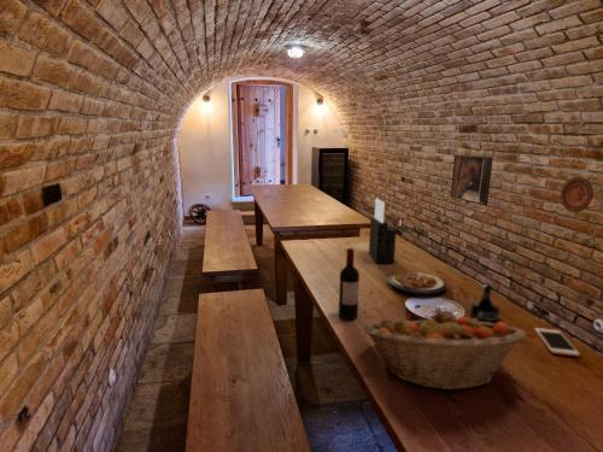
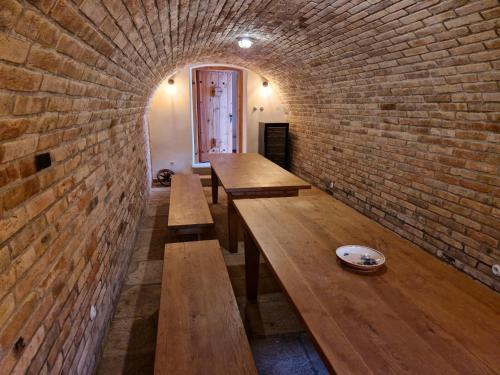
- cell phone (555, 340)
- decorative plate (576, 194)
- knife block (384, 229)
- plate (416, 280)
- fruit basket (439, 340)
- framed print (469, 178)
- tequila bottle (486, 300)
- wine bottle (349, 282)
